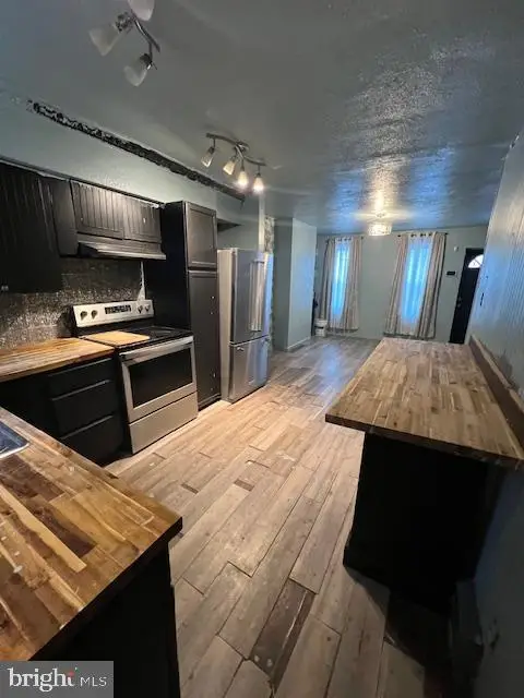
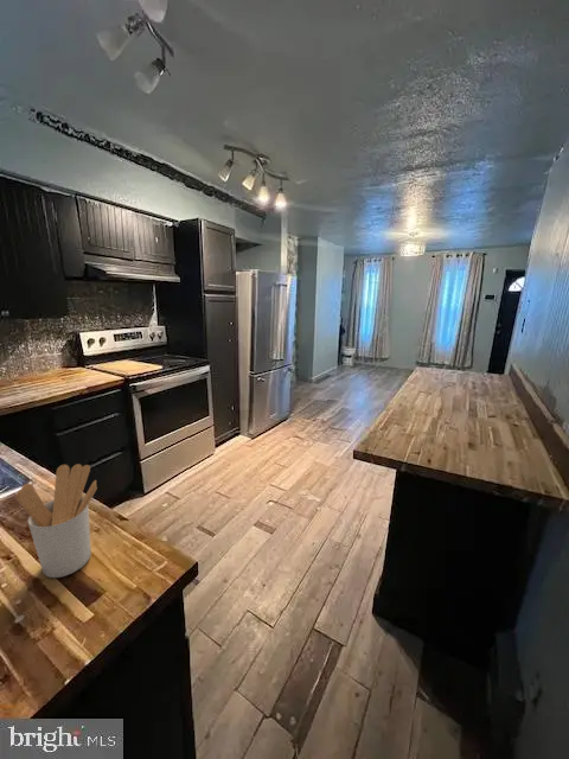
+ utensil holder (66, 515)
